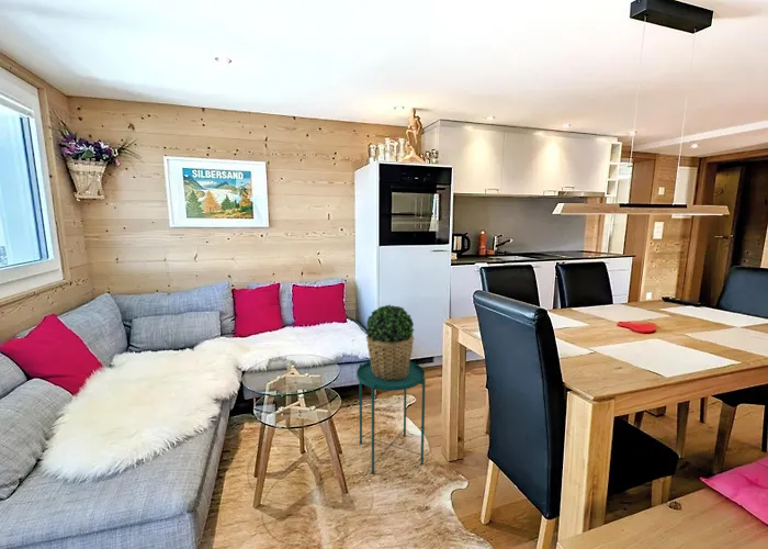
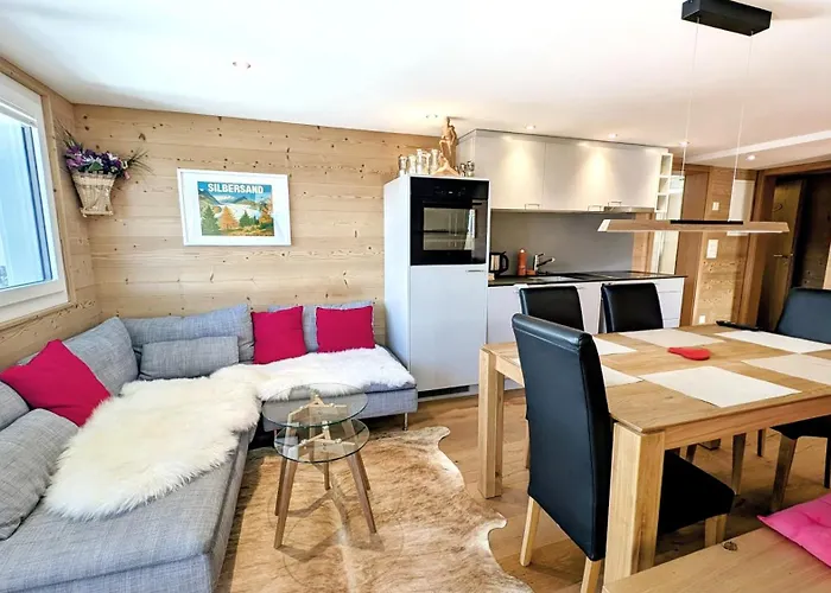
- side table (404, 412)
- potted plant (389, 339)
